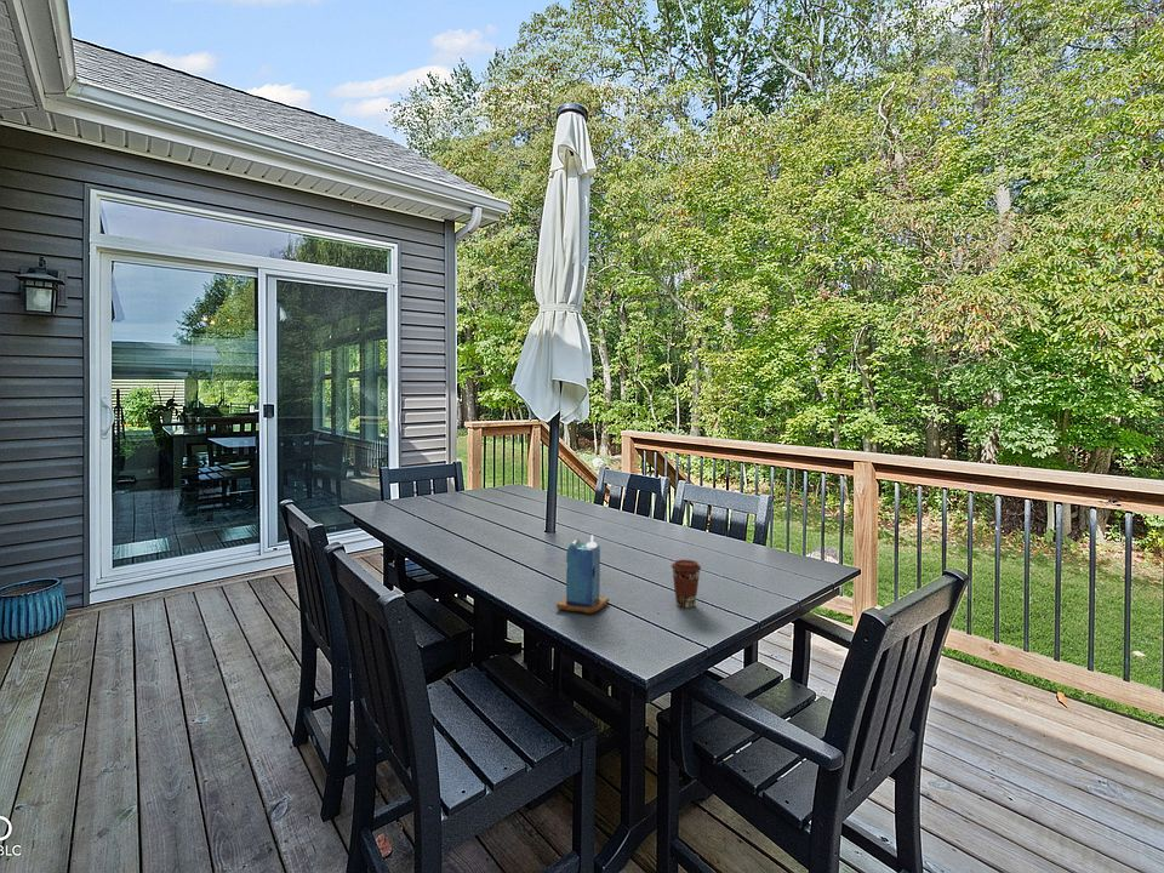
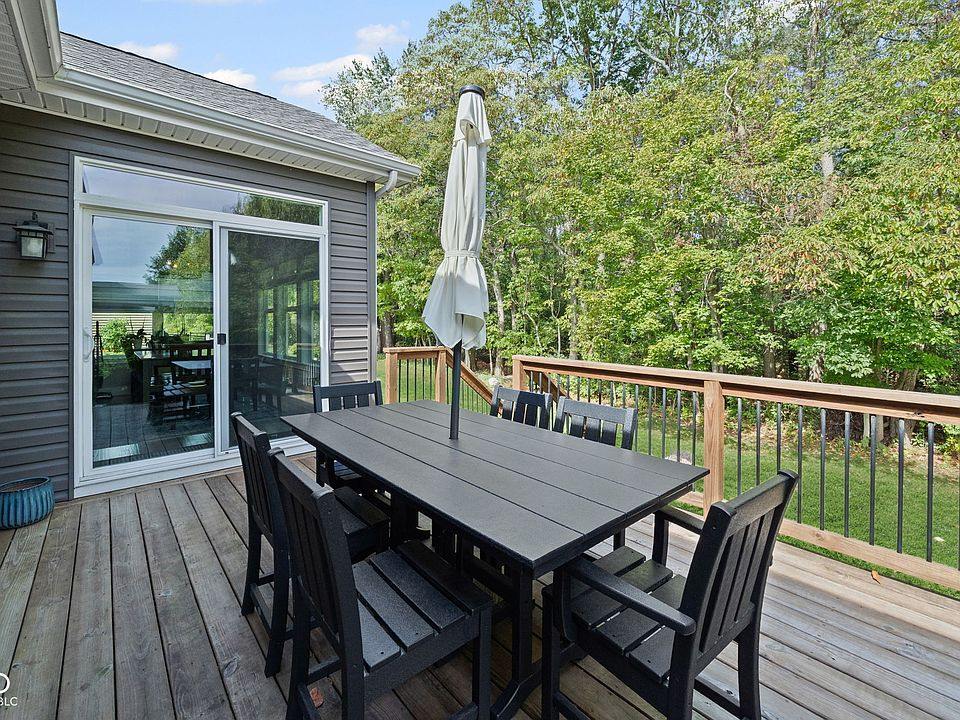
- candle (582, 570)
- coffee cup (685, 583)
